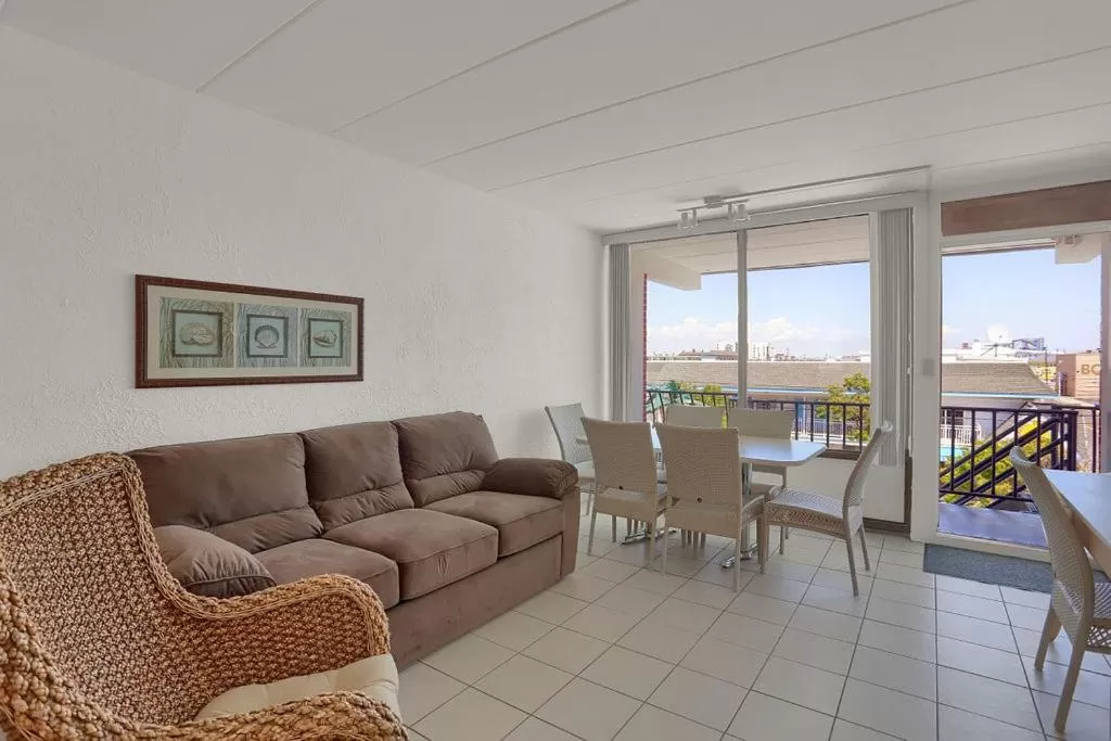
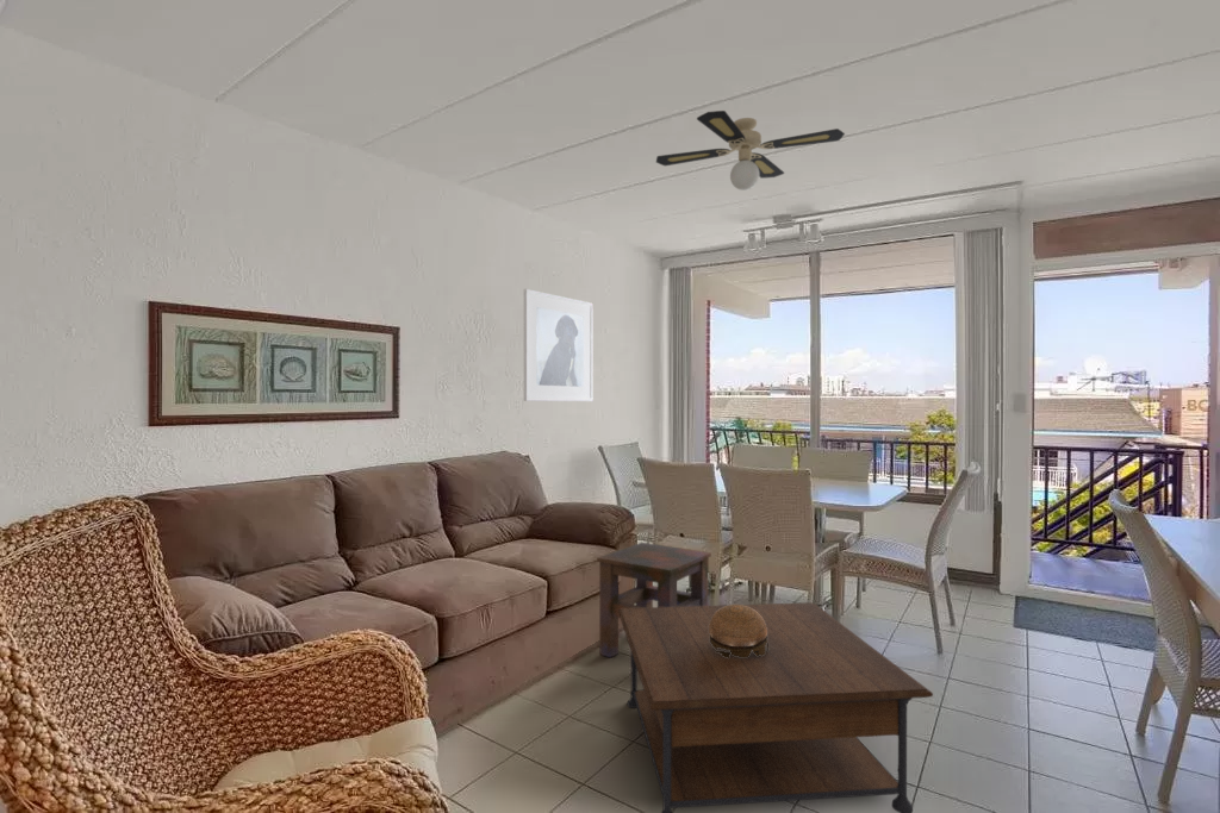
+ decorative bowl (737, 626)
+ ceiling fan (745, 156)
+ side table (654, 600)
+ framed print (560, 349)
+ coffee table (748, 695)
